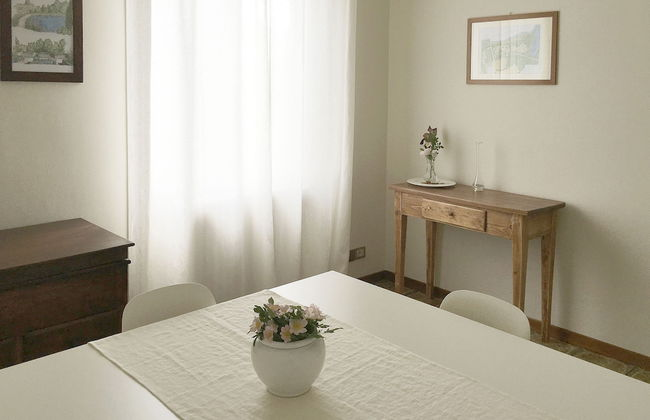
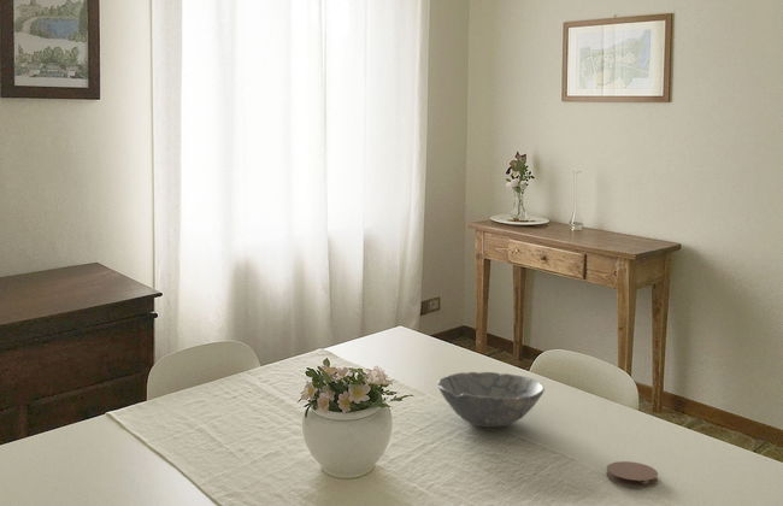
+ coaster (631, 473)
+ bowl (489, 402)
